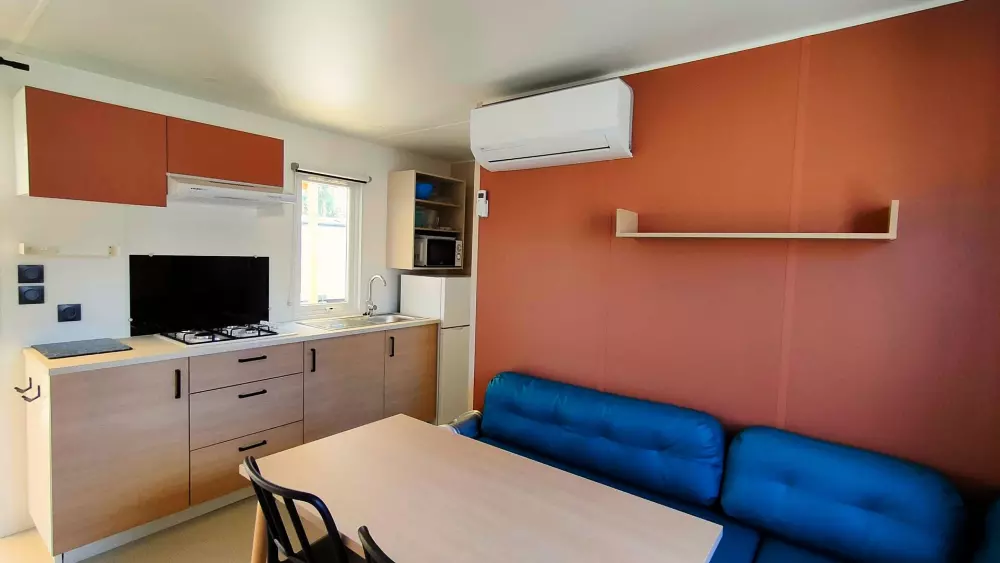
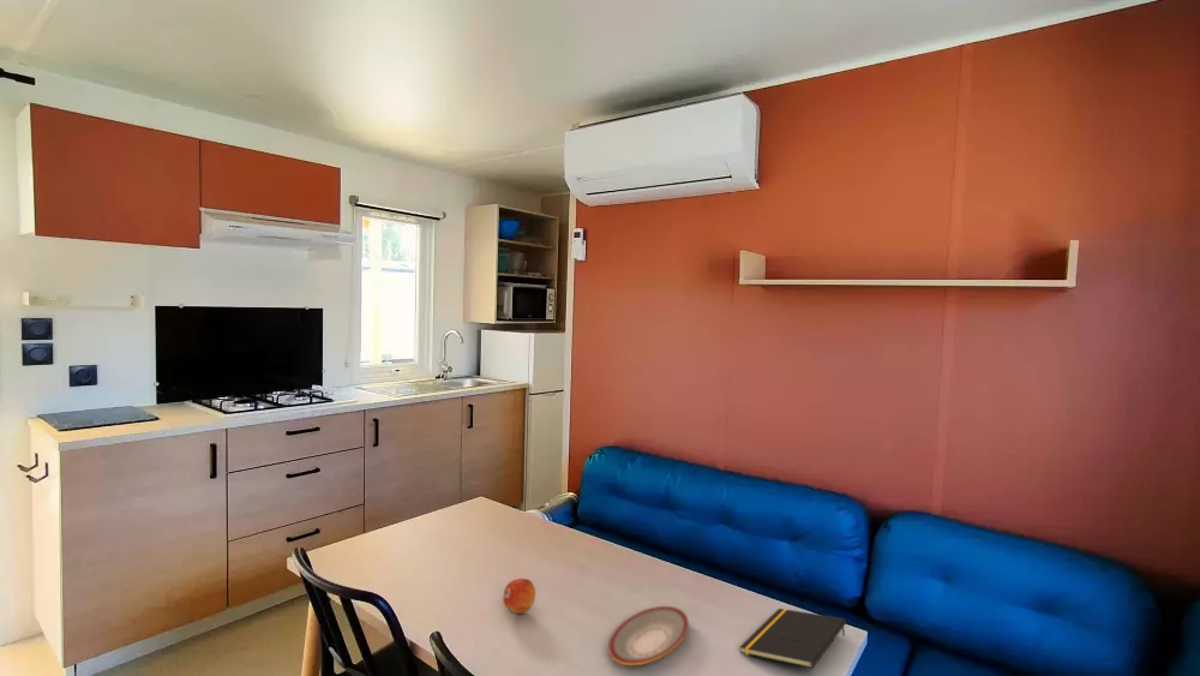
+ notepad (793, 635)
+ plate (649, 636)
+ fruit (518, 596)
